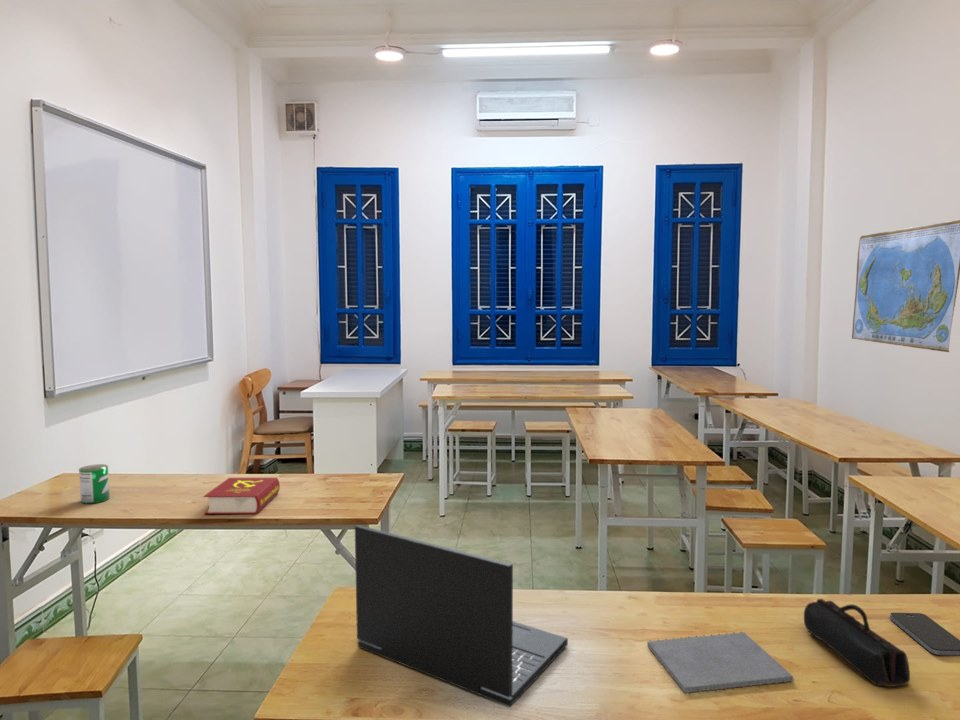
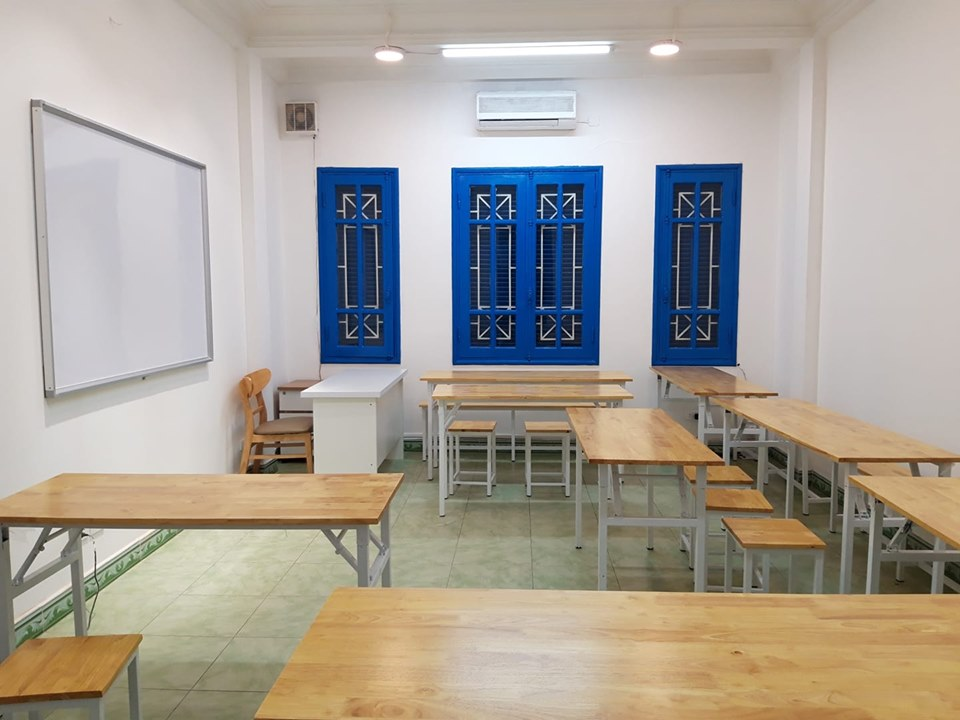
- laptop (462, 586)
- notepad (716, 660)
- can (94, 483)
- smartphone (928, 633)
- world map (901, 287)
- pencil case (852, 630)
- book (243, 494)
